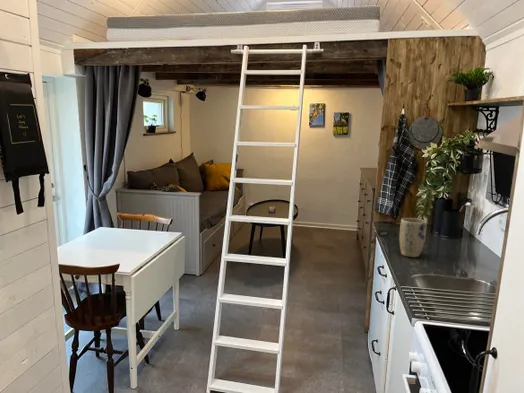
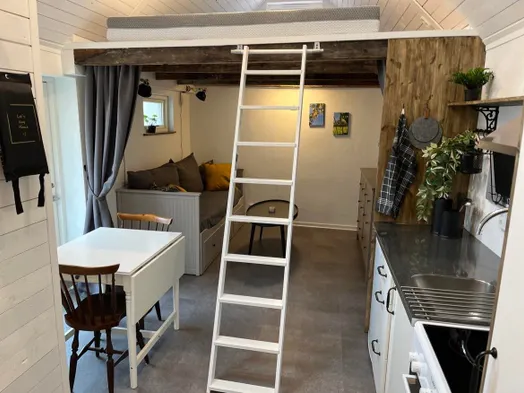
- plant pot (412, 237)
